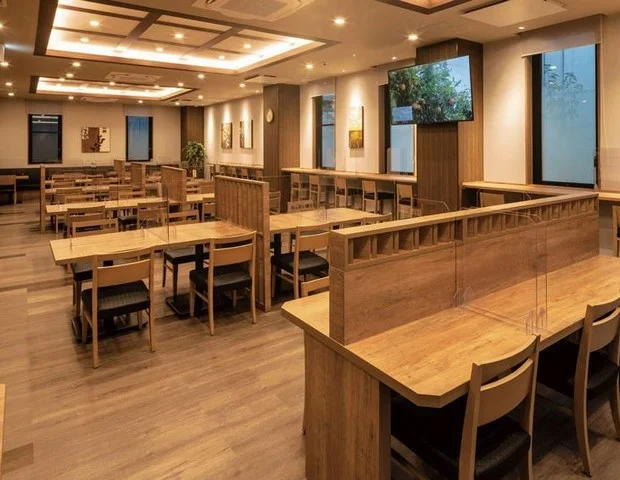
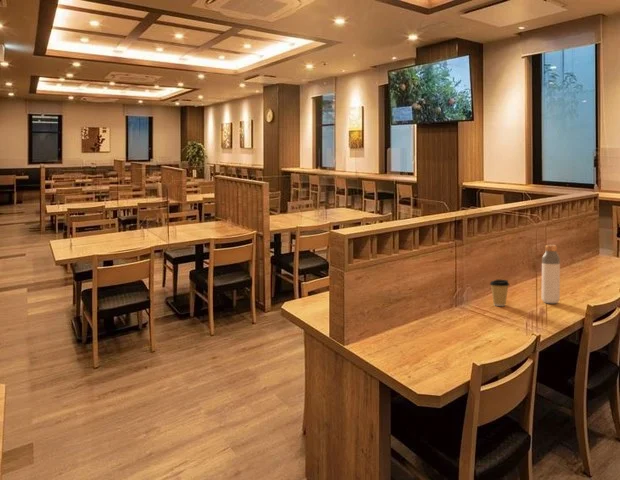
+ coffee cup (499, 292)
+ bottle (550, 273)
